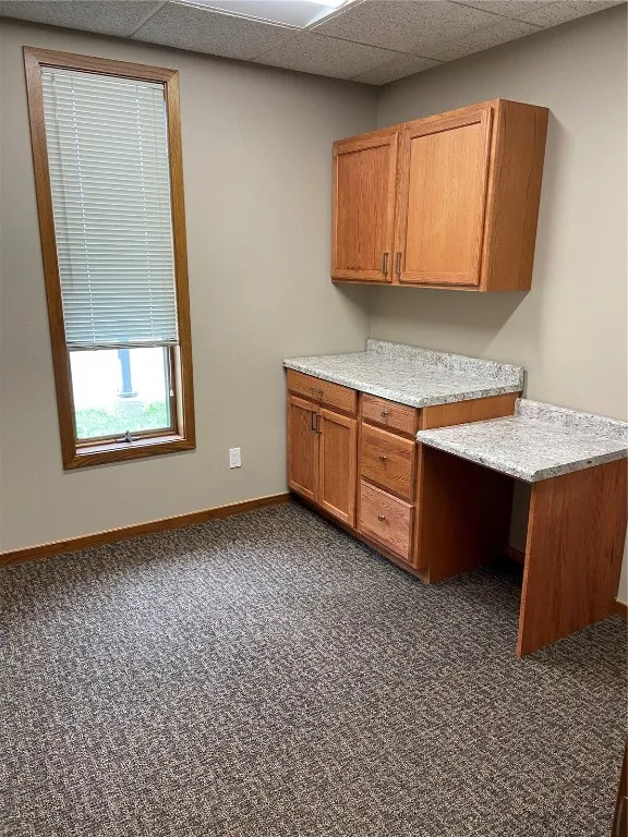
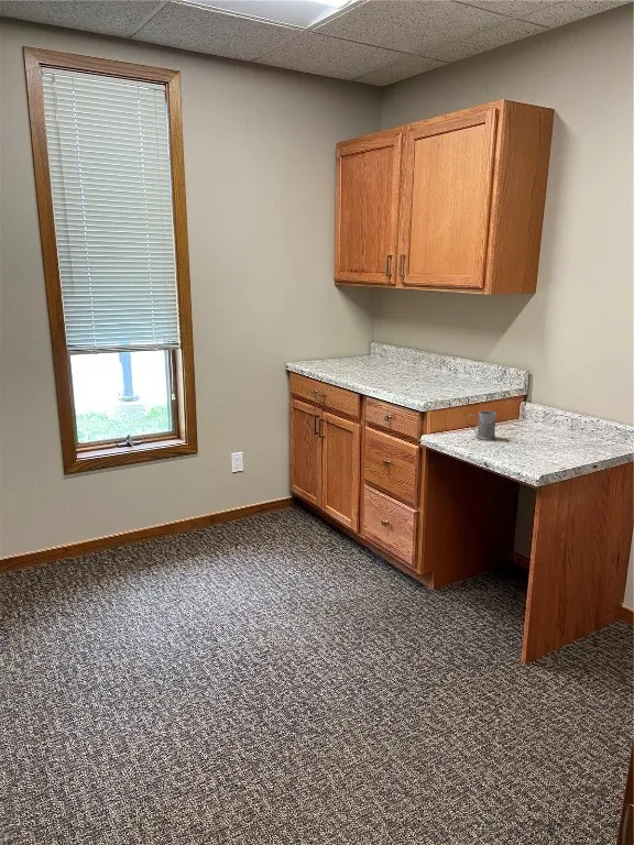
+ mug (481, 425)
